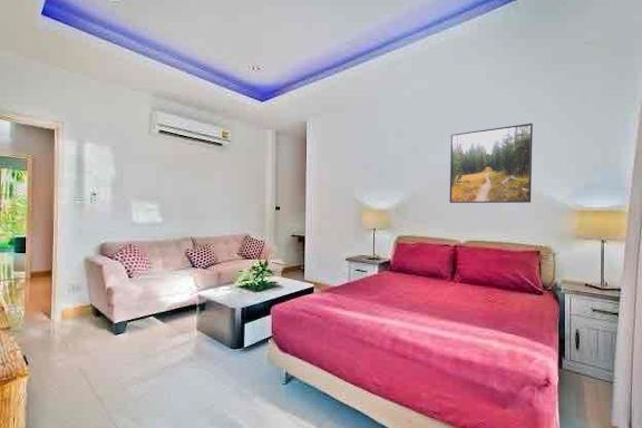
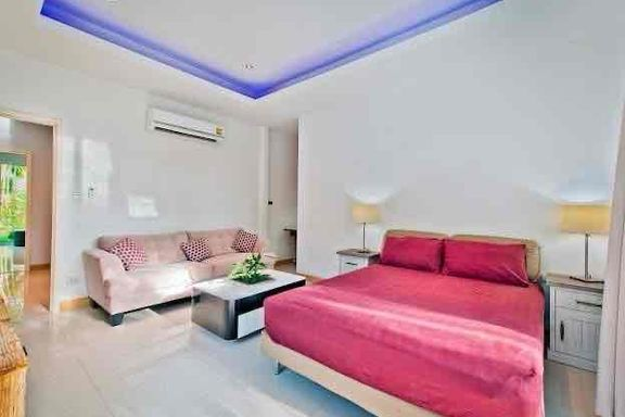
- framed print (487, 166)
